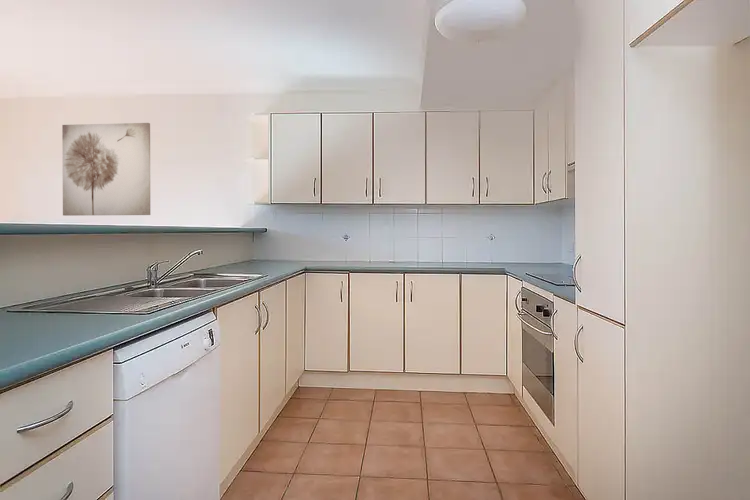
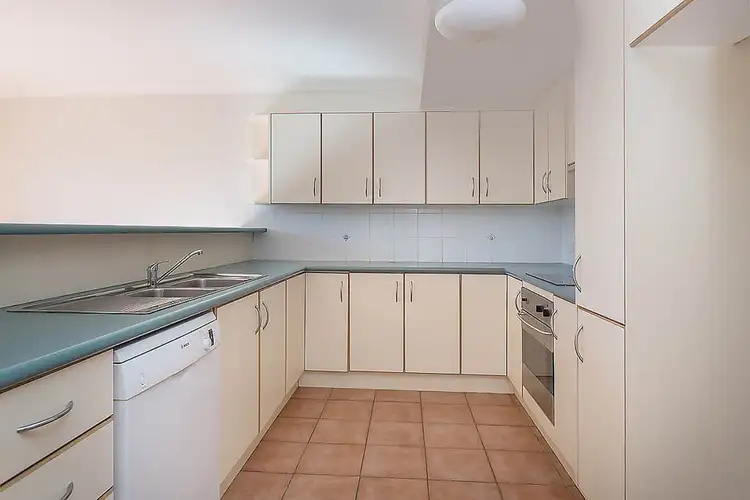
- wall art (106, 169)
